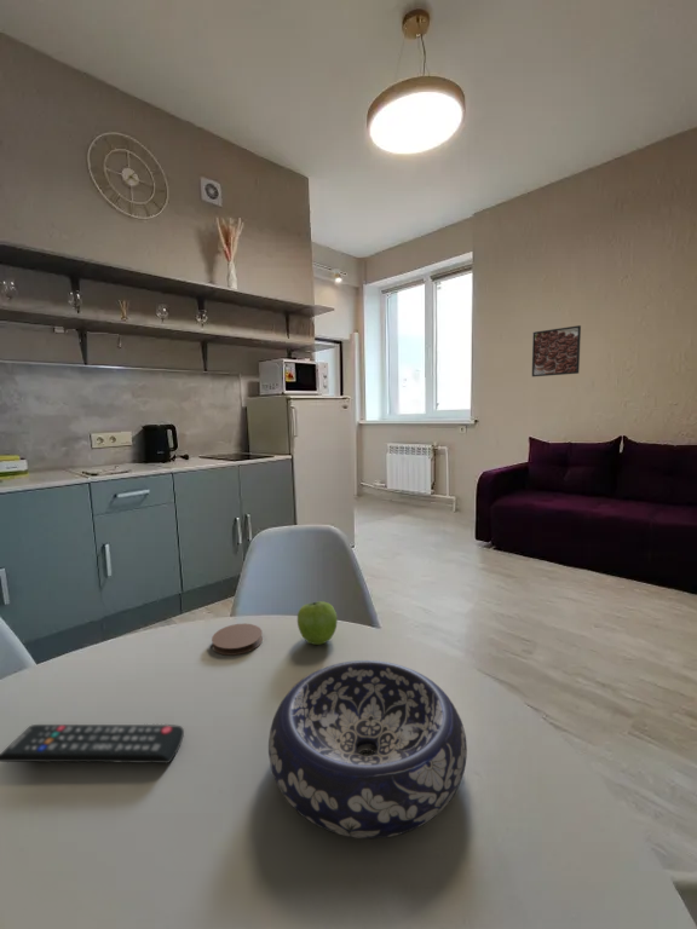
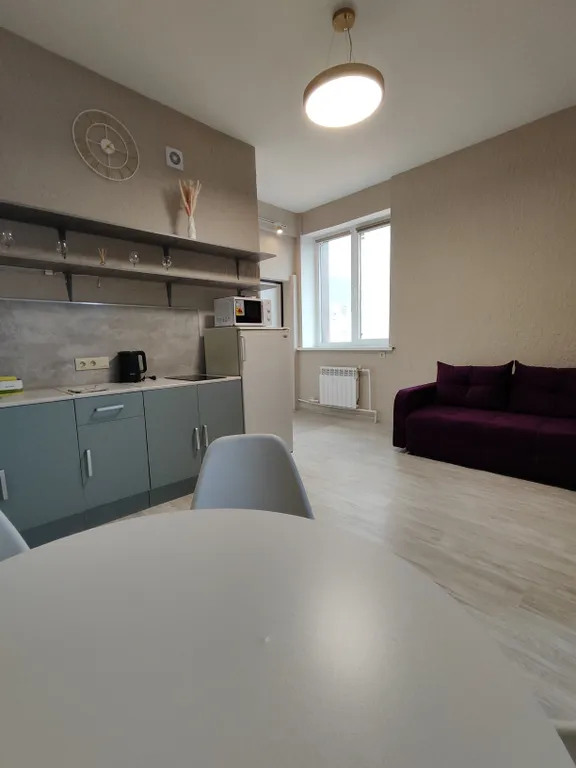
- decorative bowl (367, 734)
- fruit (317, 621)
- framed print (554, 352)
- remote control (93, 745)
- coaster (237, 637)
